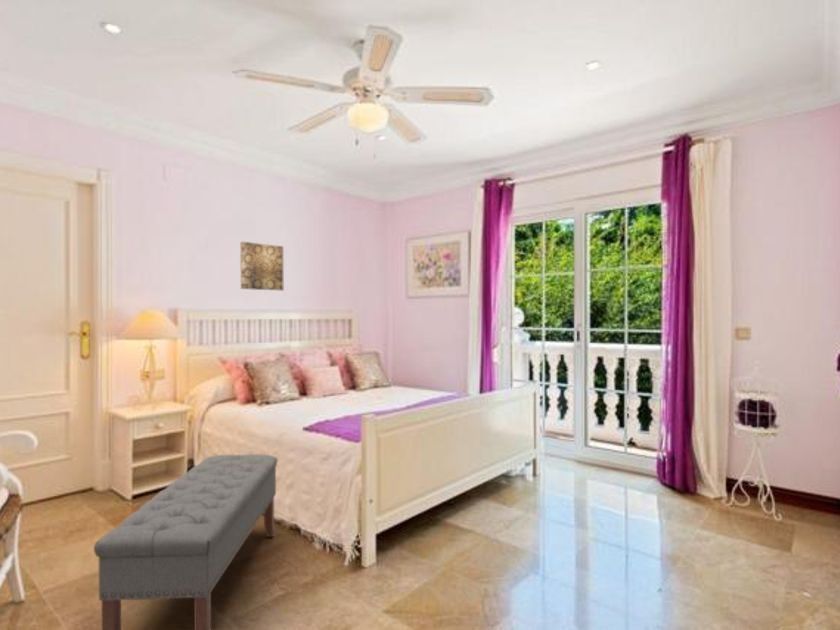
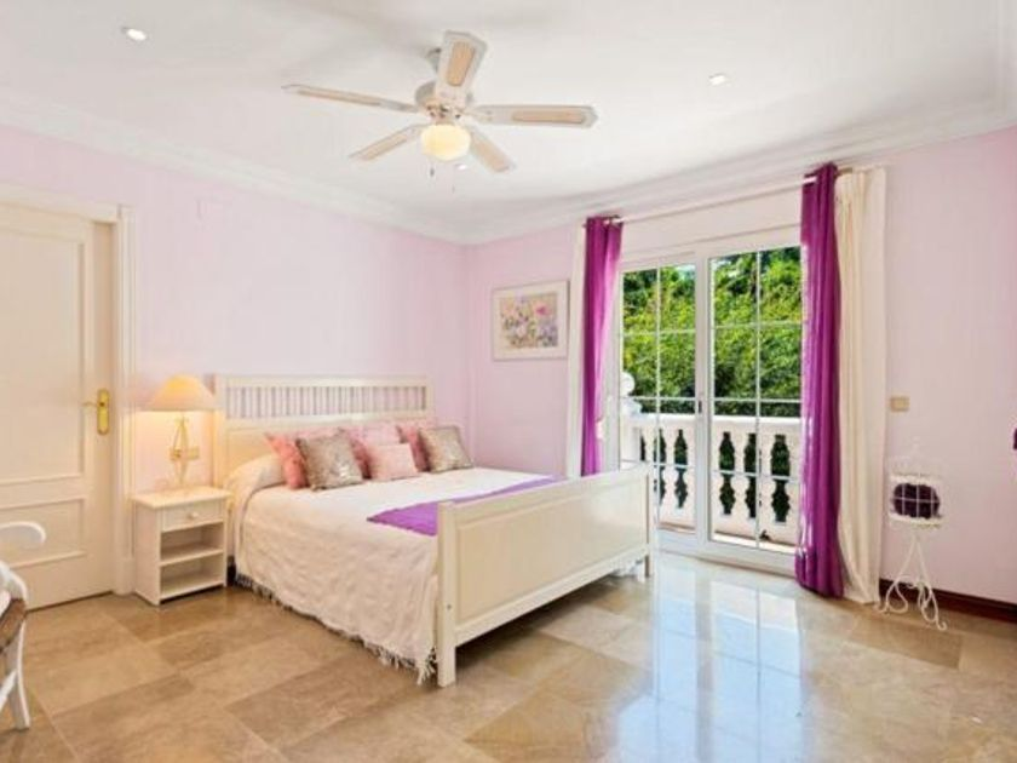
- bench (207, 534)
- wall art (262, 267)
